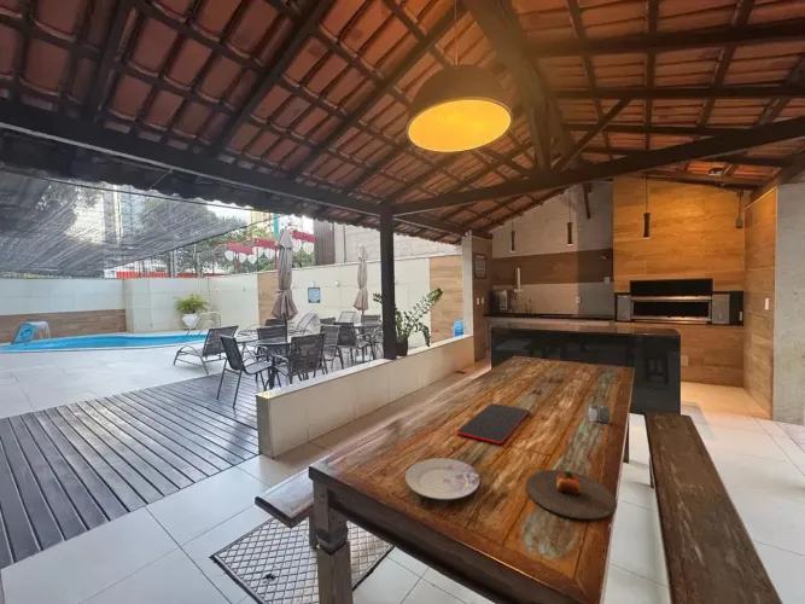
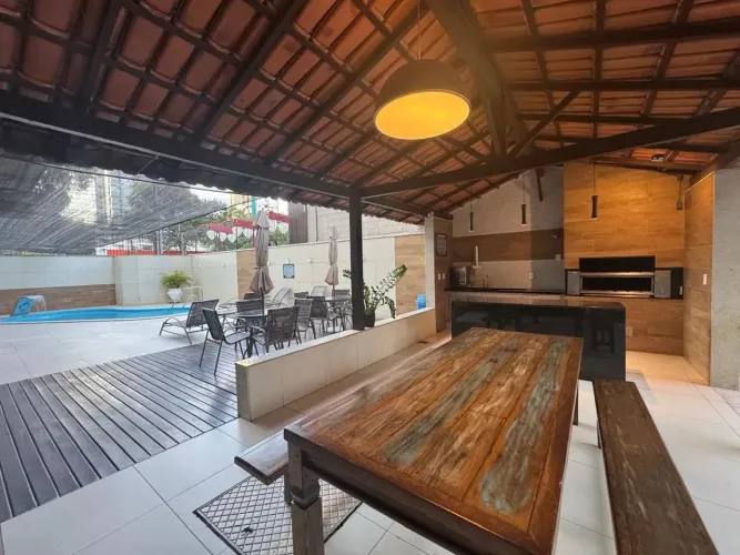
- salt and pepper shaker (600, 413)
- cutting board (495, 420)
- plate (568, 482)
- plate (442, 480)
